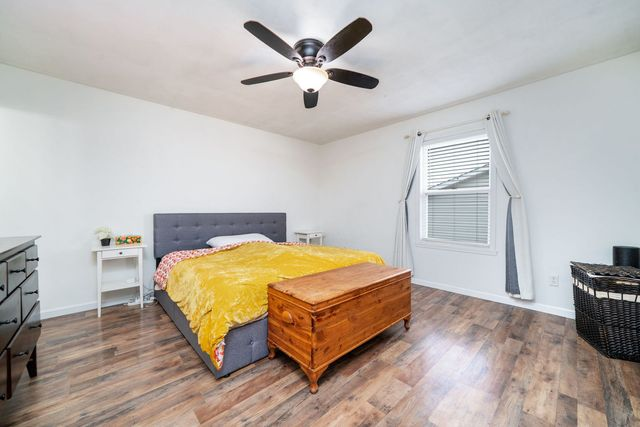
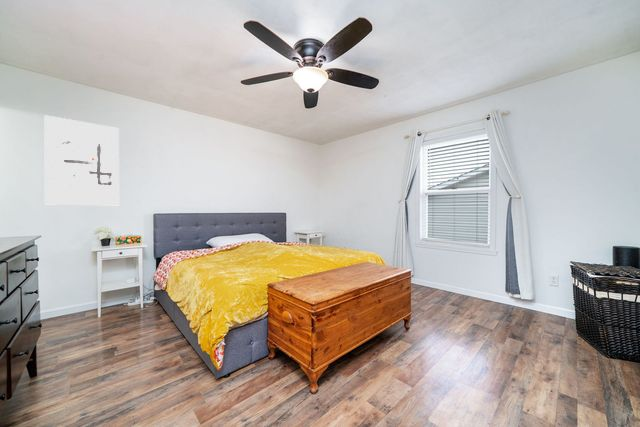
+ wall art (84, 163)
